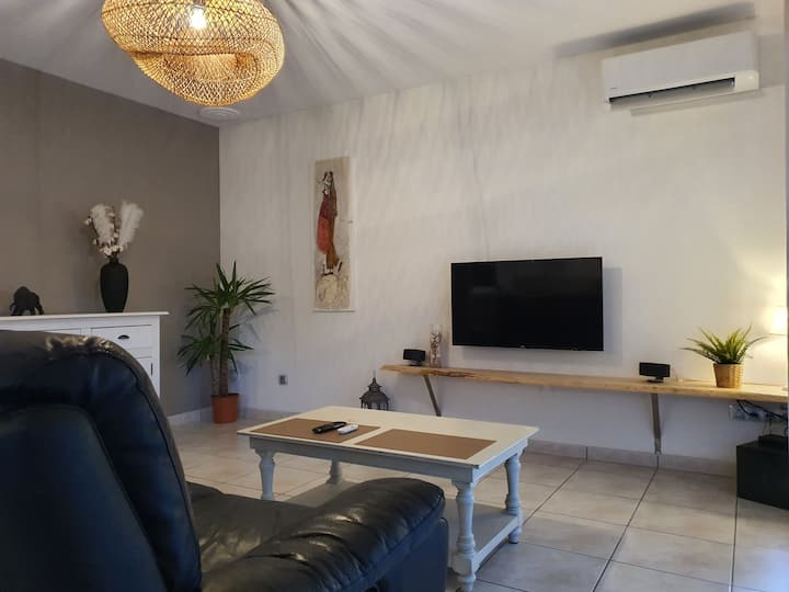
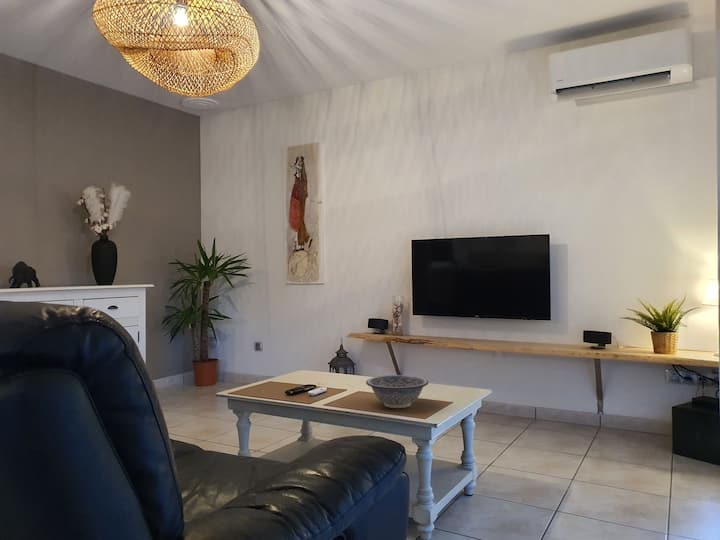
+ decorative bowl (397, 393)
